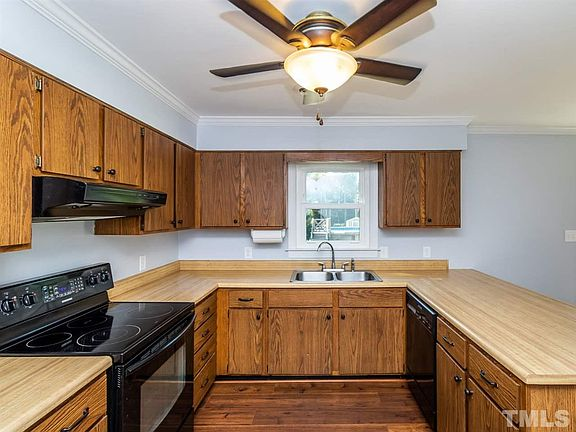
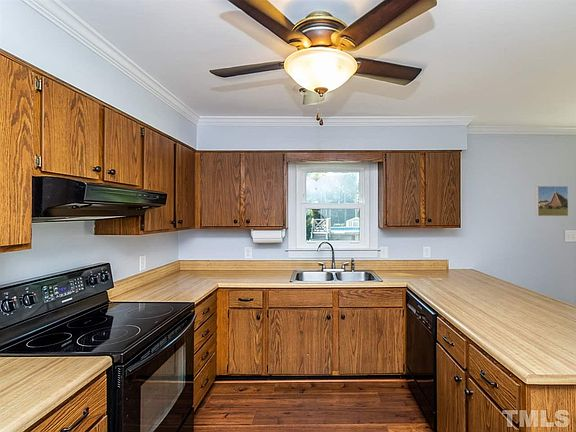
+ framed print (551, 201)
